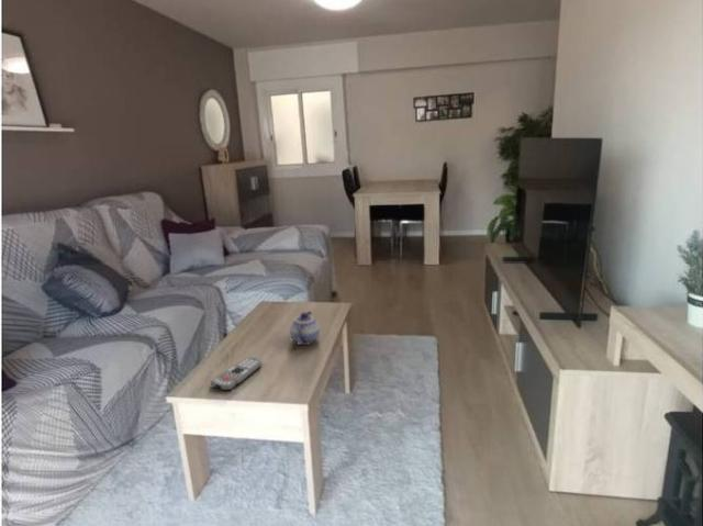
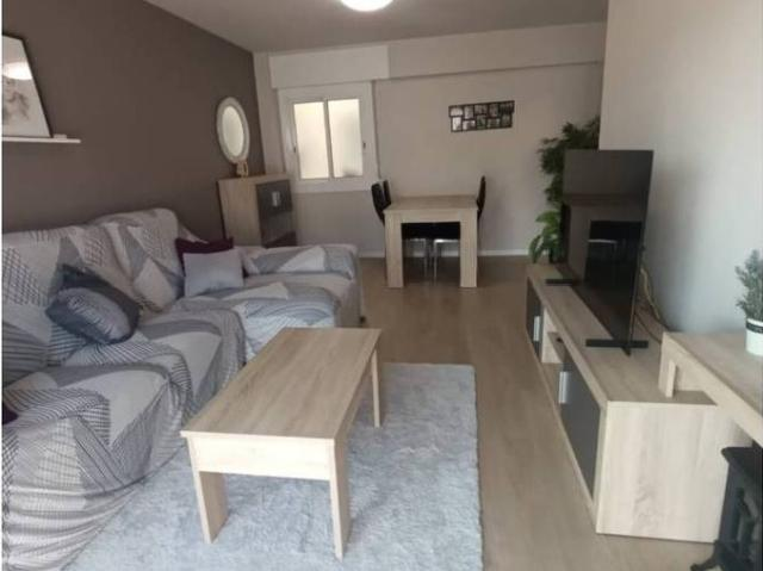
- teapot (304, 326)
- remote control (238, 372)
